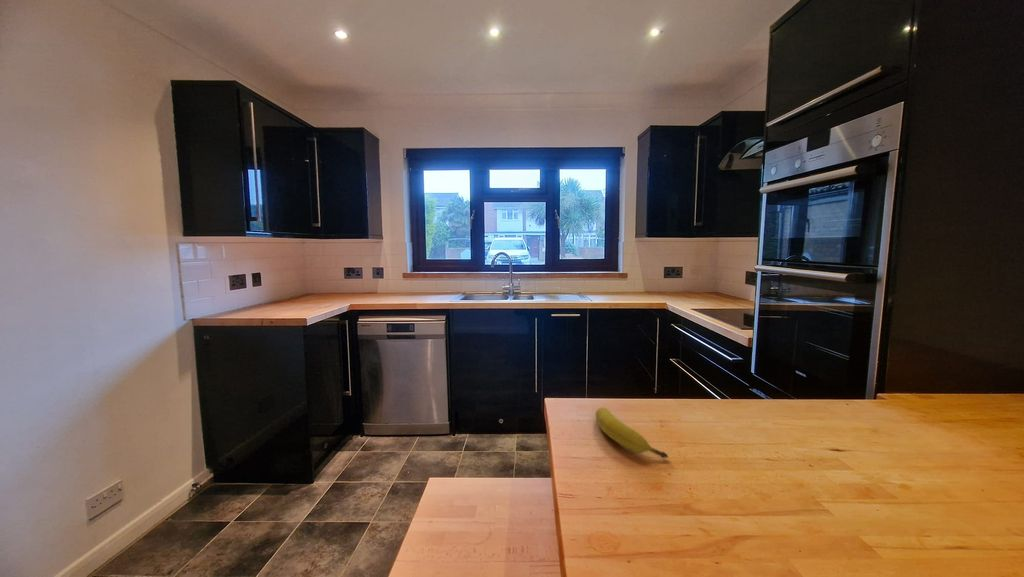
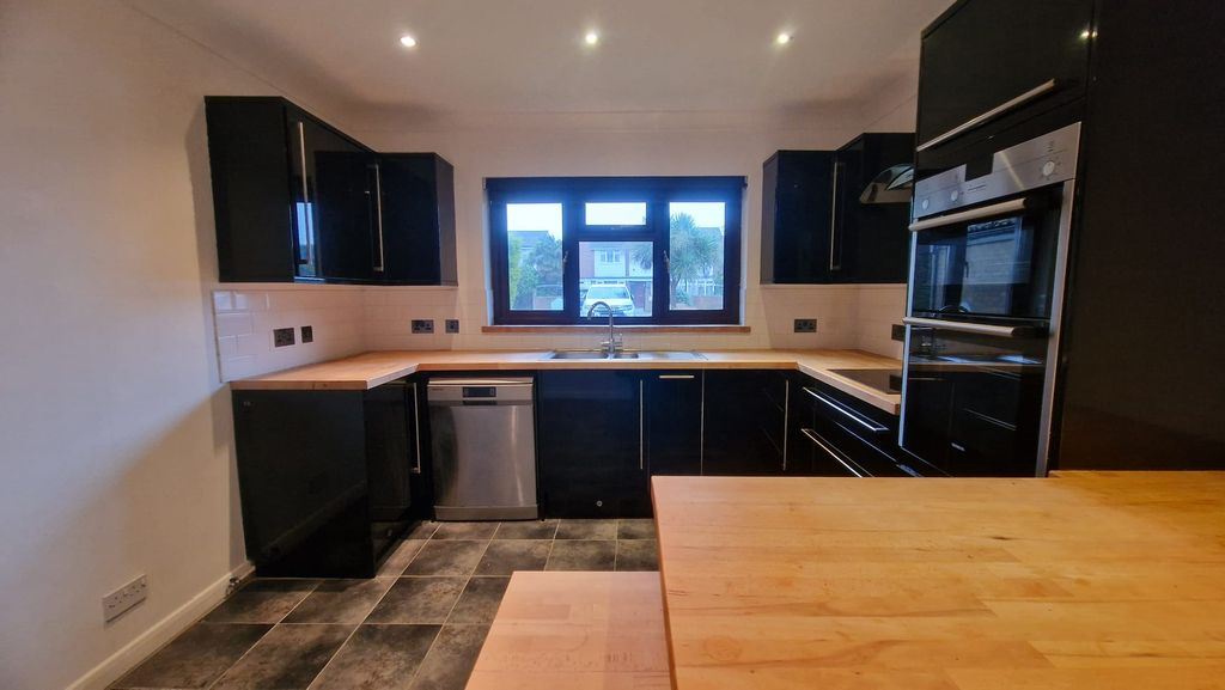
- fruit (618, 425)
